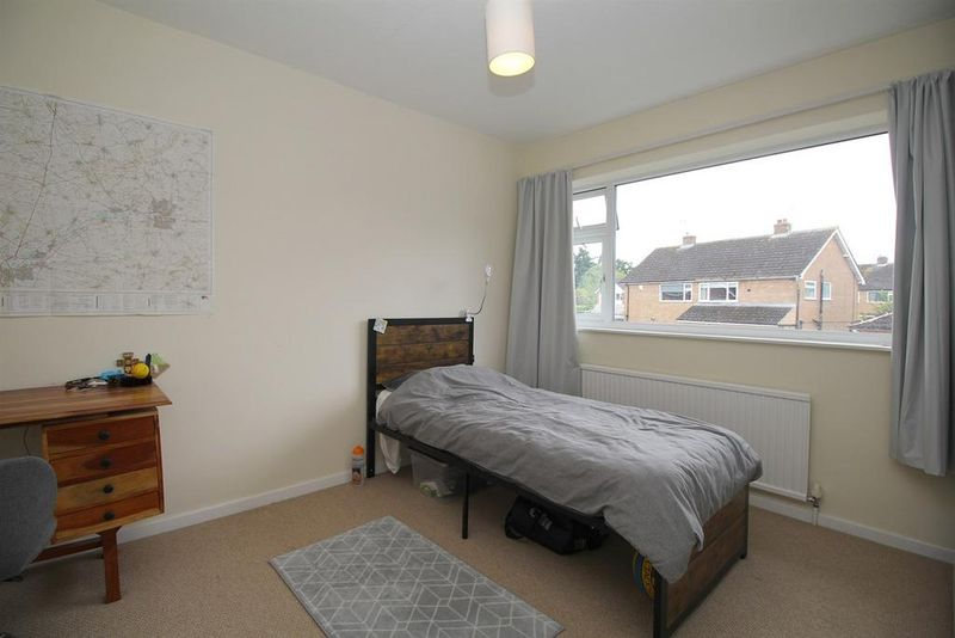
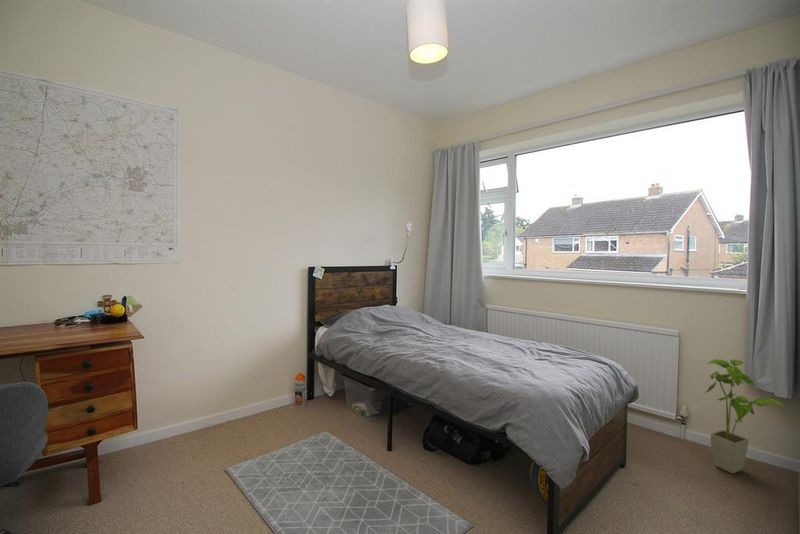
+ house plant (738, 417)
